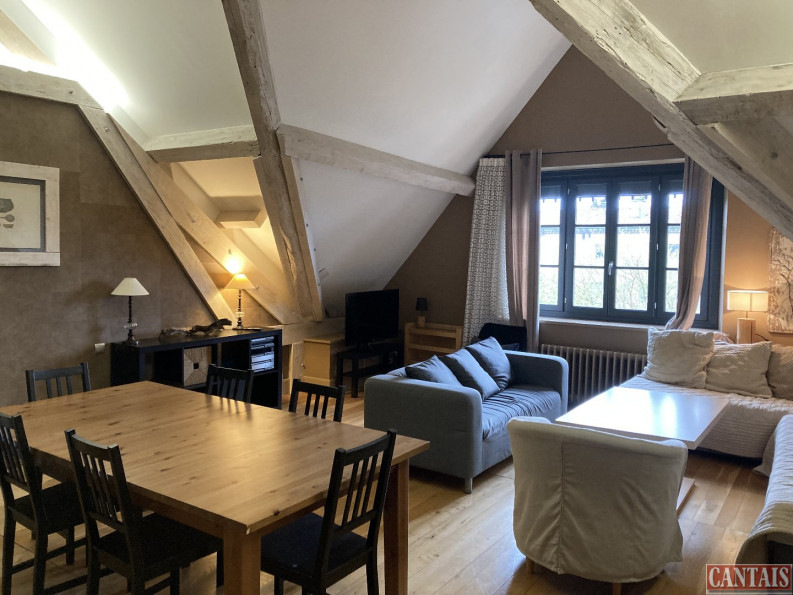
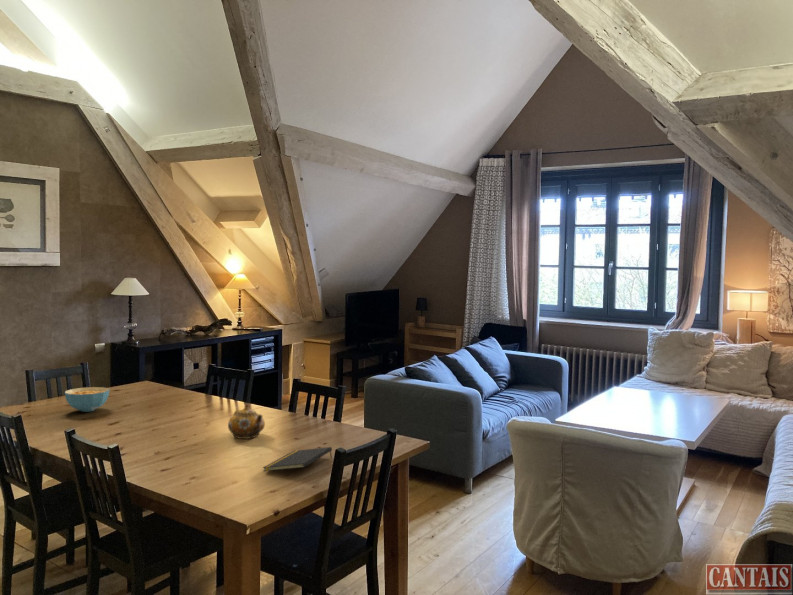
+ notepad (298, 458)
+ cereal bowl (87, 400)
+ teapot (246, 420)
